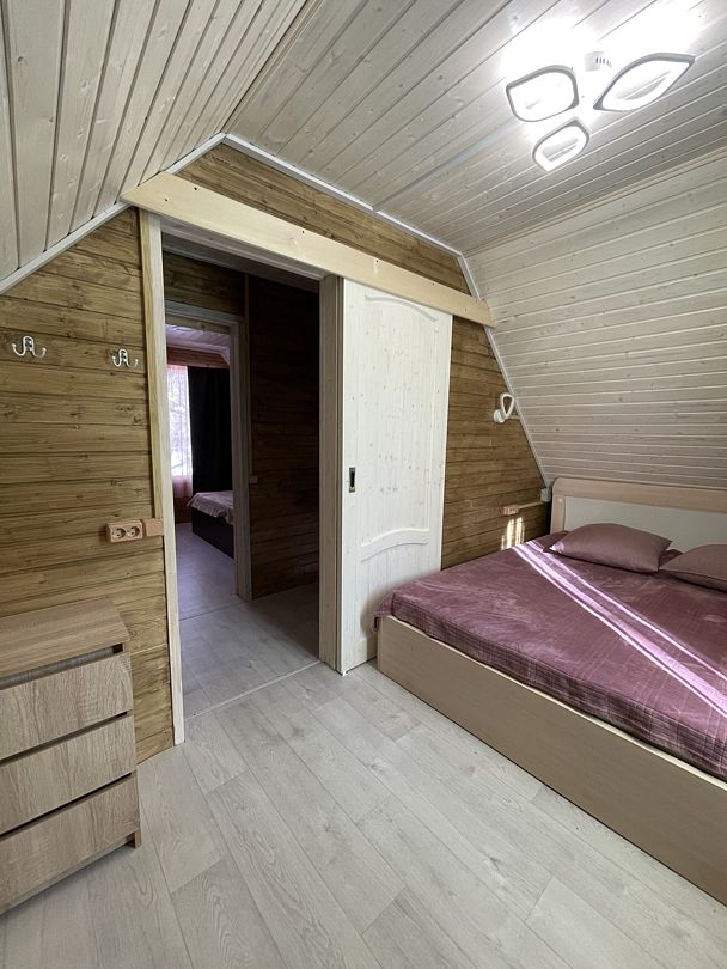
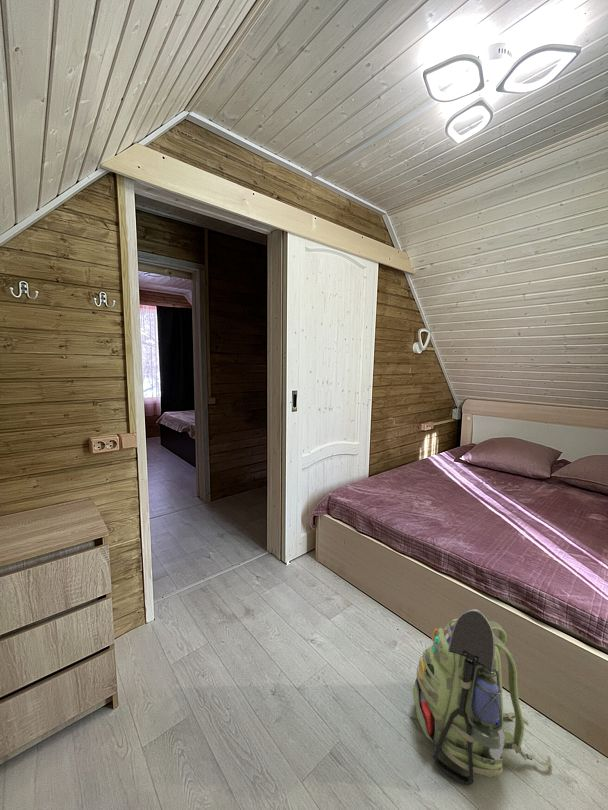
+ backpack (479, 671)
